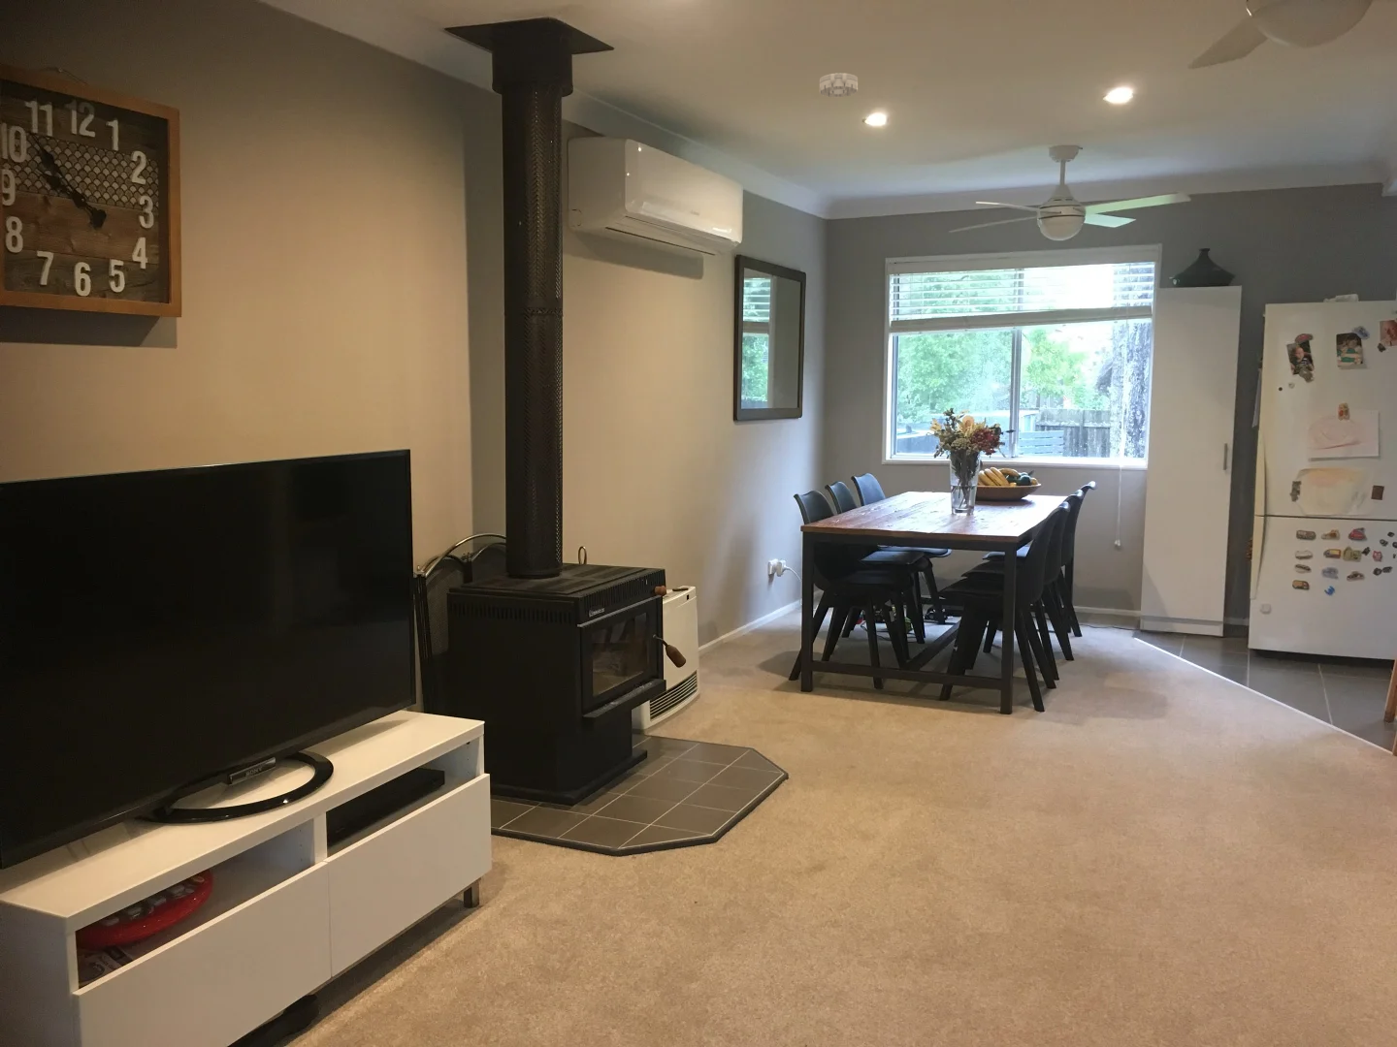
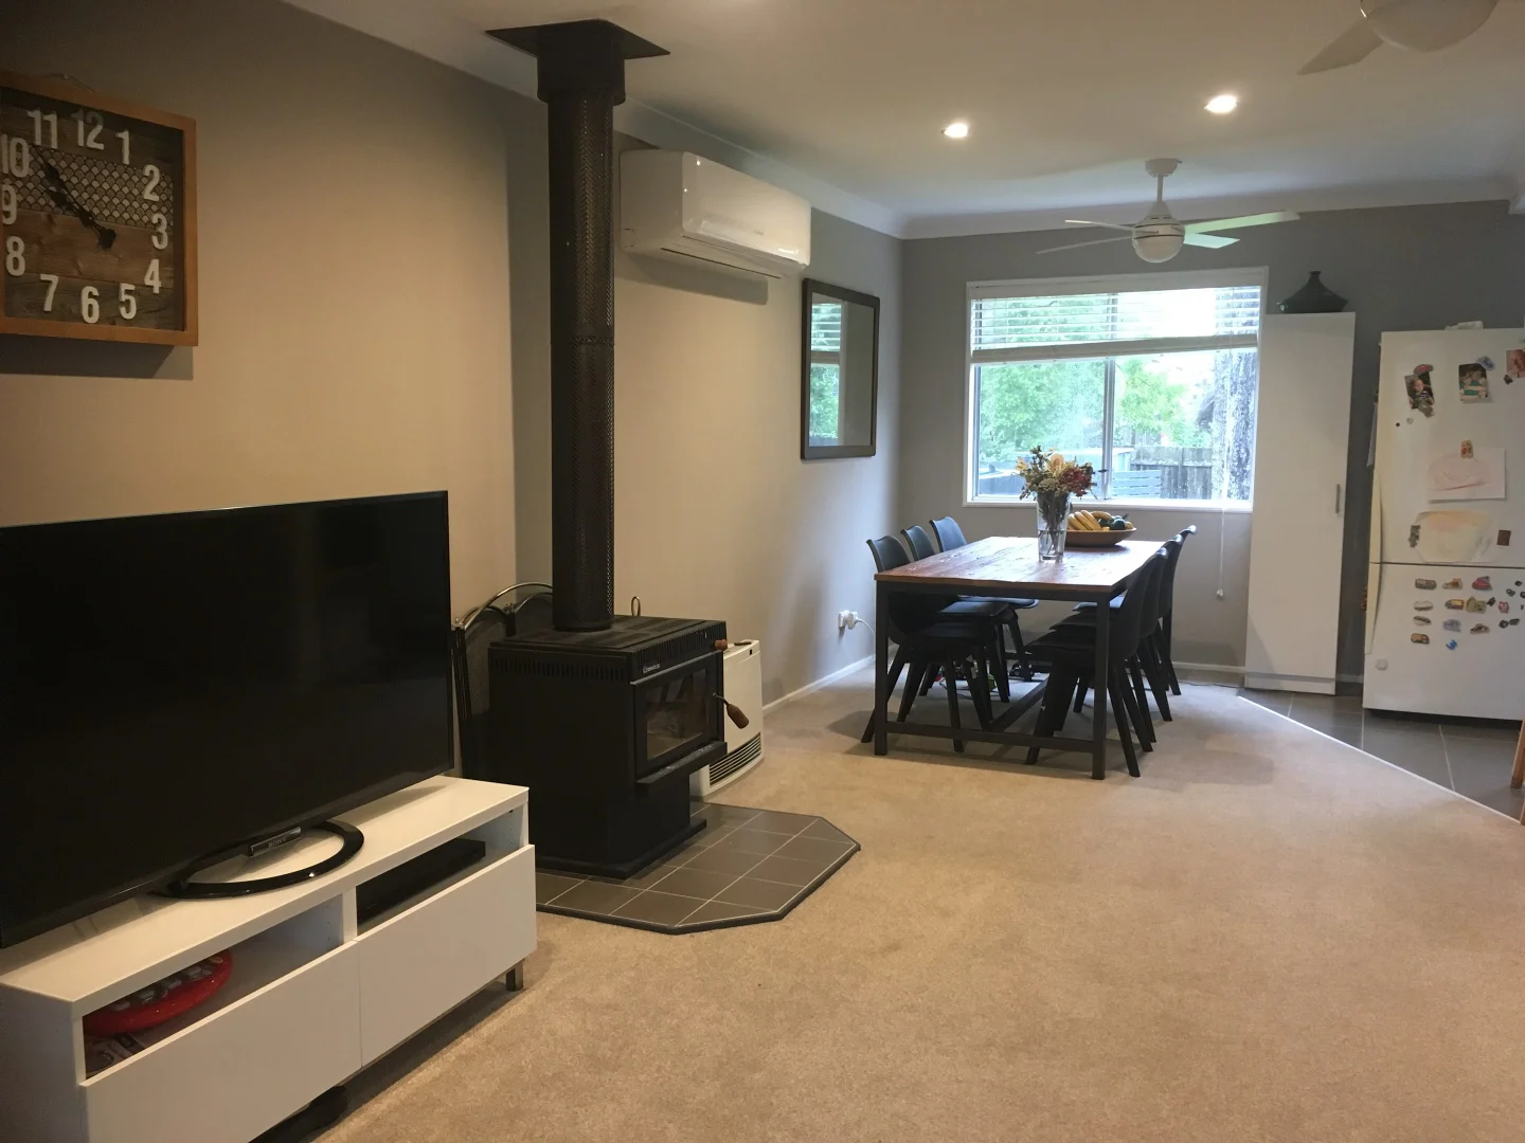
- smoke detector (838, 85)
